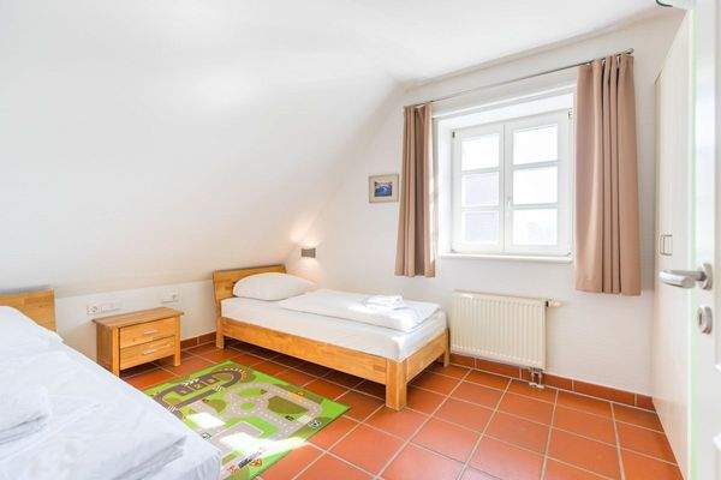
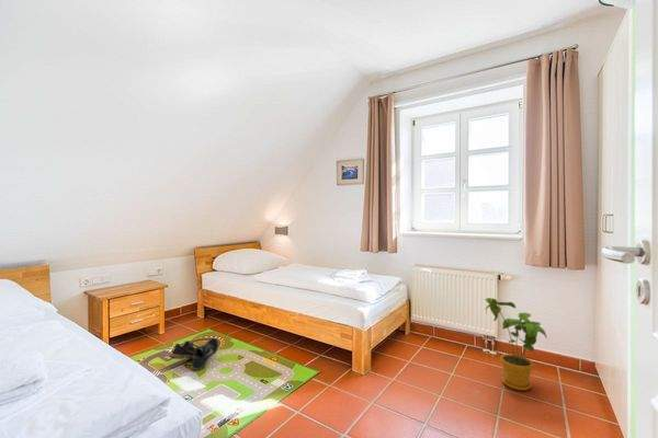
+ house plant (519, 337)
+ shoe (195, 350)
